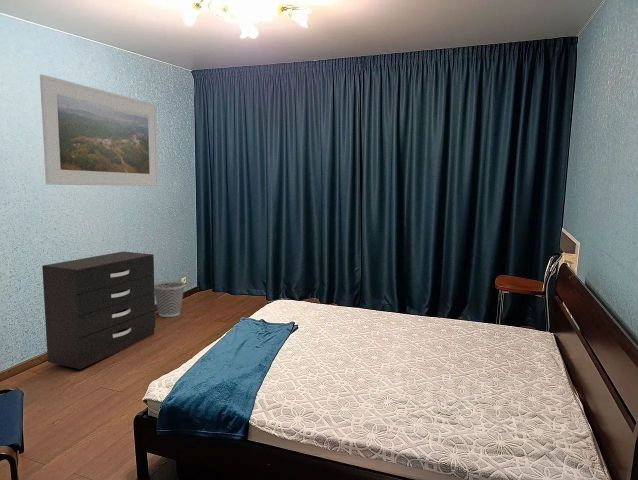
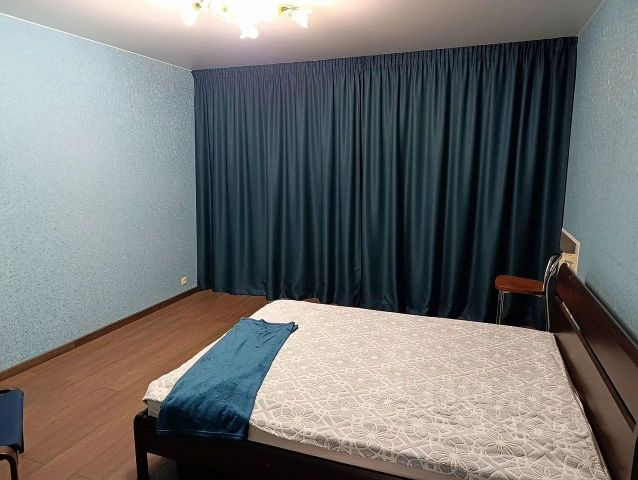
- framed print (108, 139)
- dresser (105, 304)
- wastebasket (169, 299)
